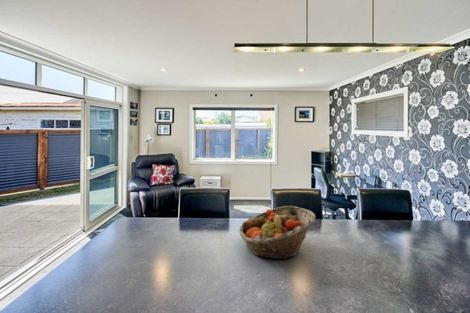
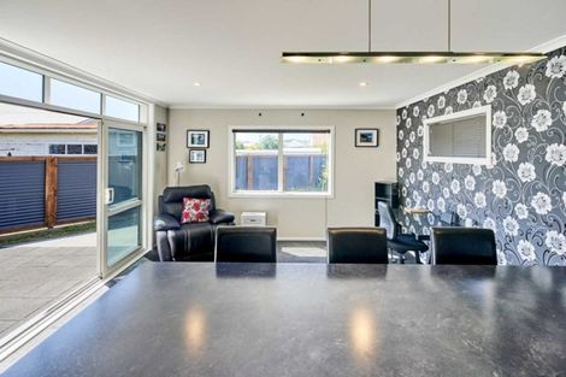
- fruit basket (275, 229)
